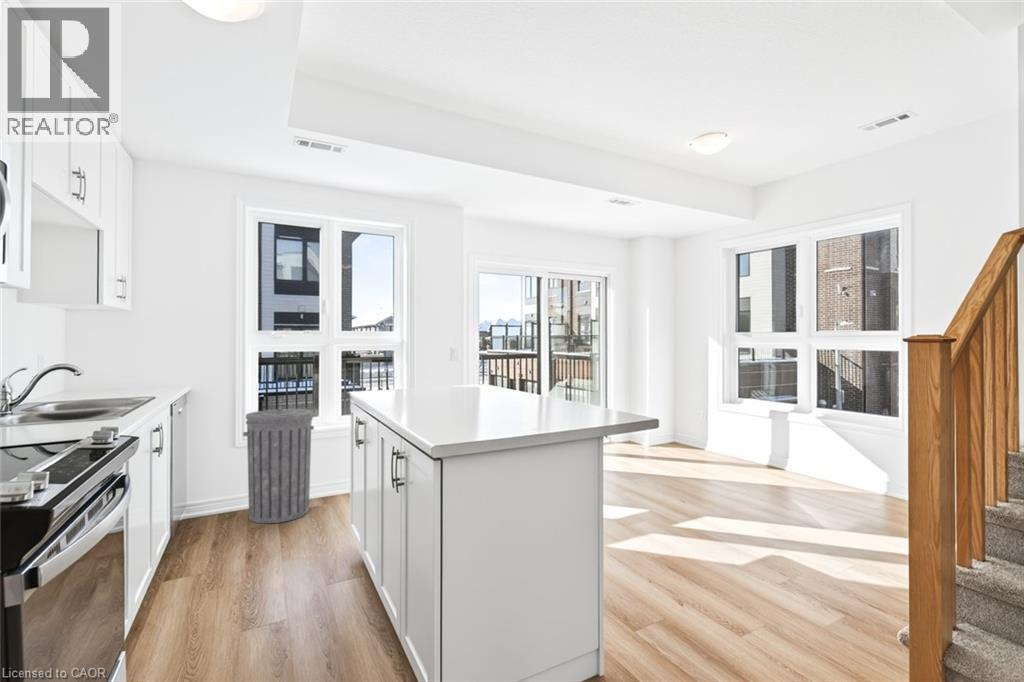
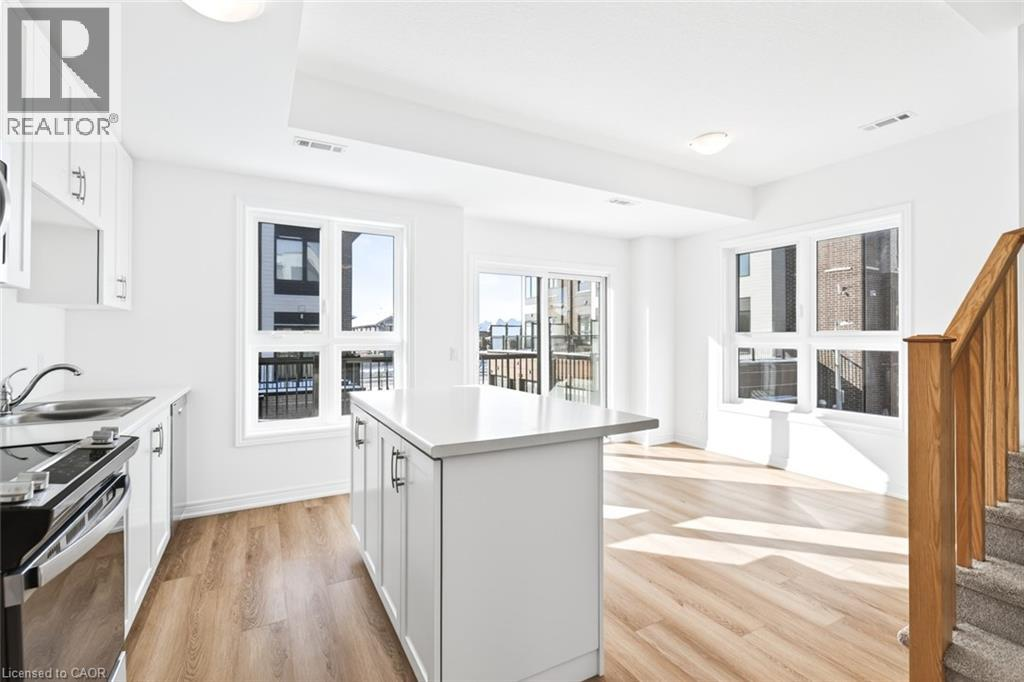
- trash can (279, 460)
